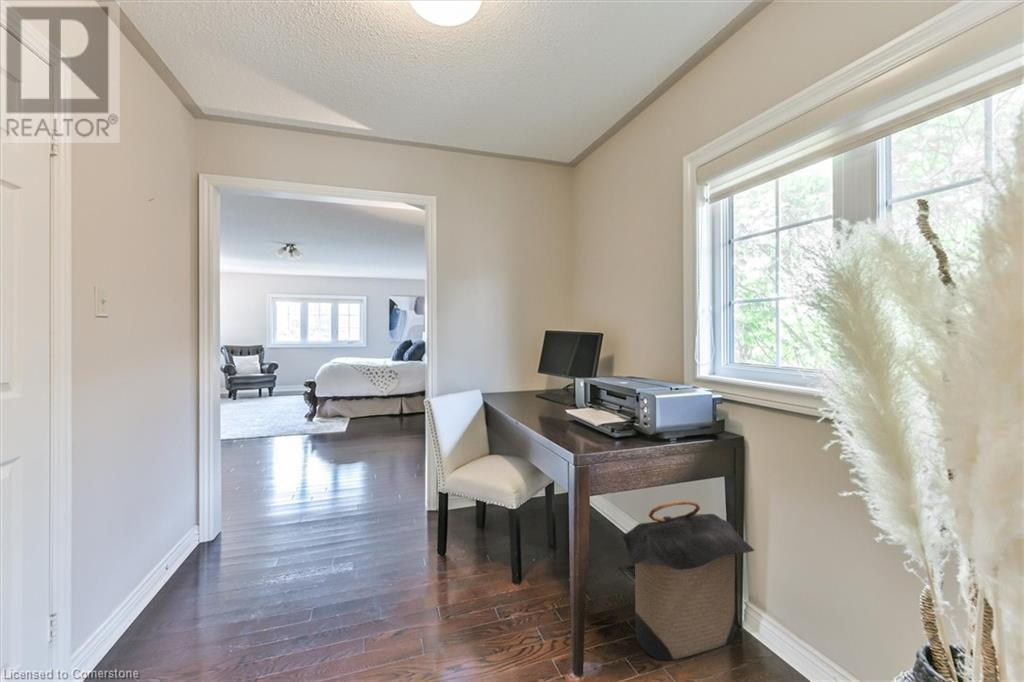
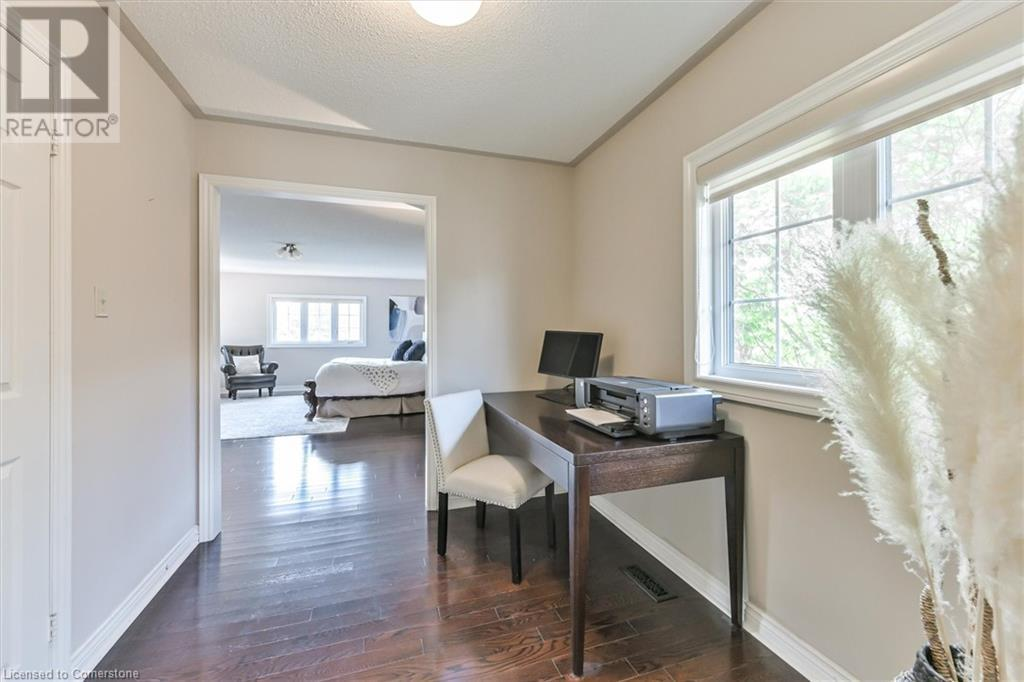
- laundry hamper (684, 562)
